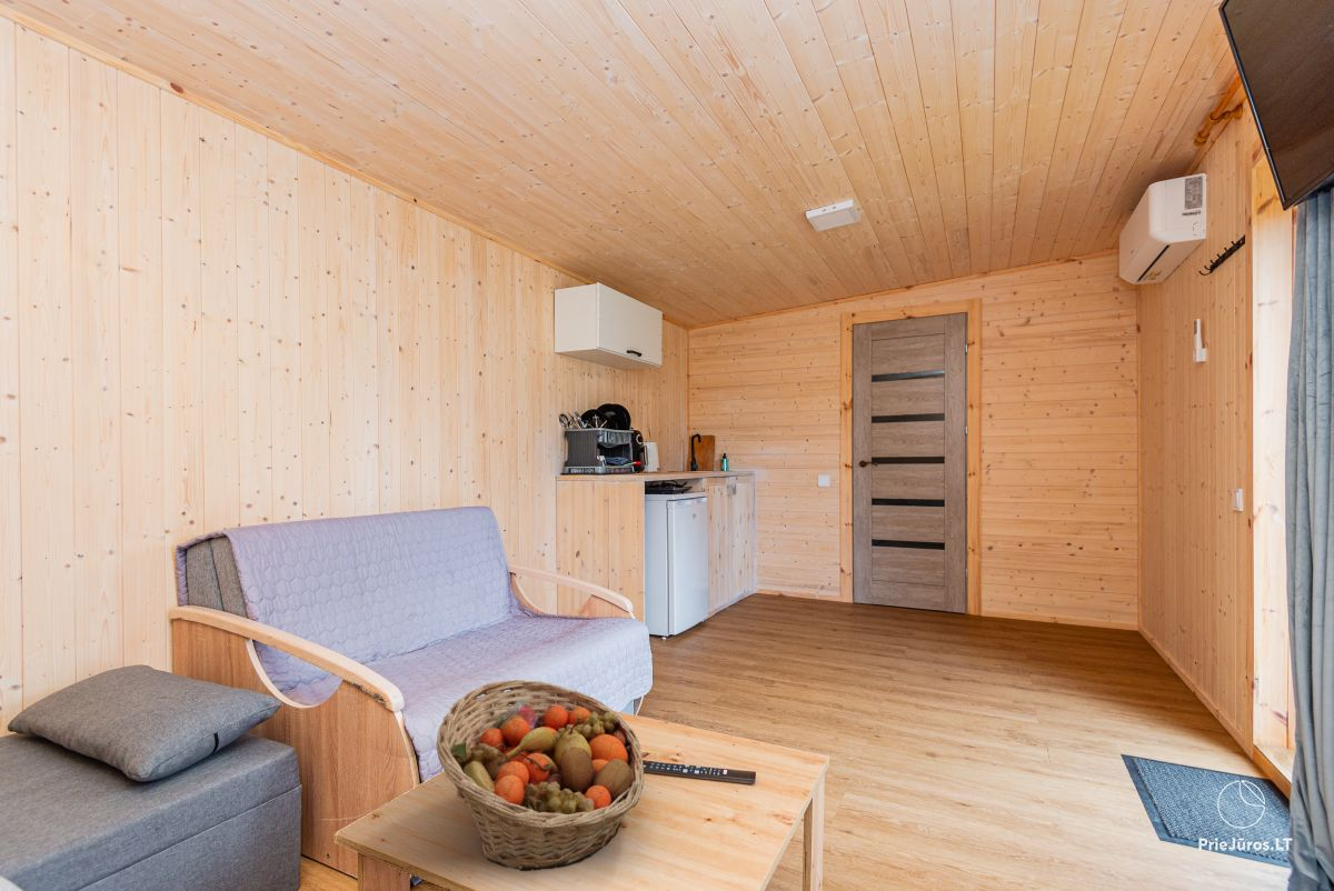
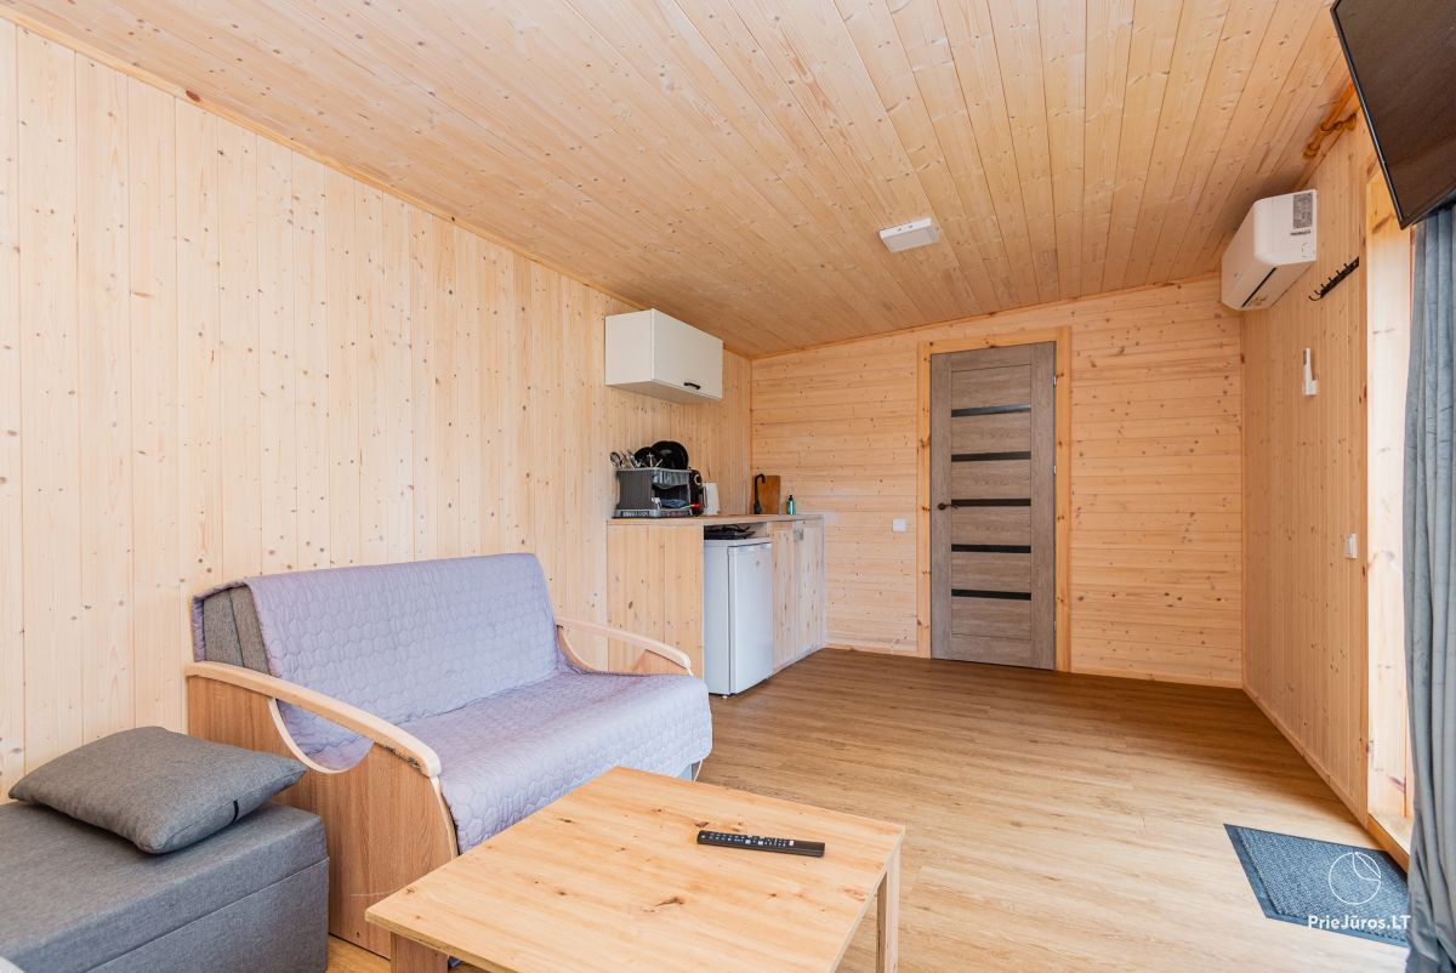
- fruit basket (546, 760)
